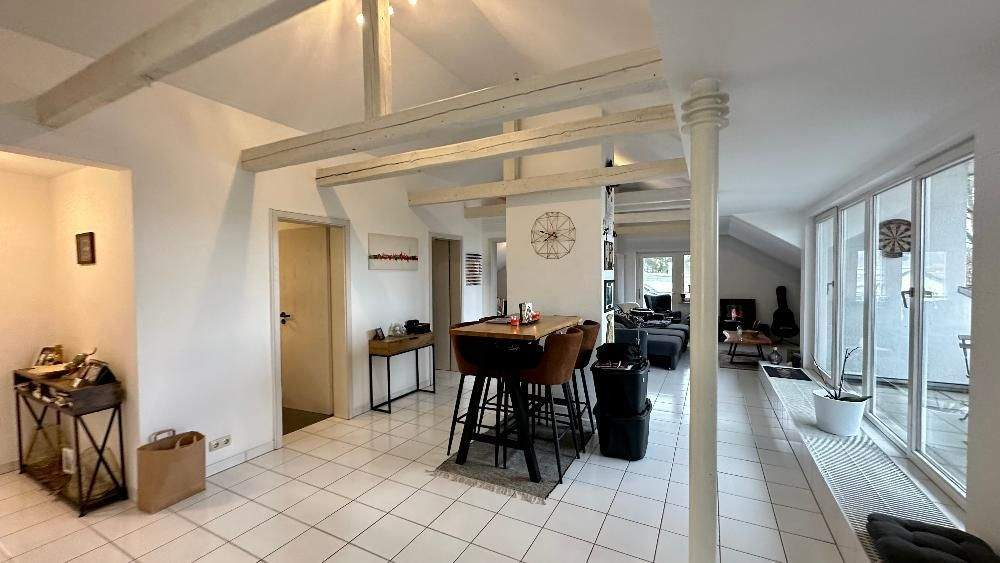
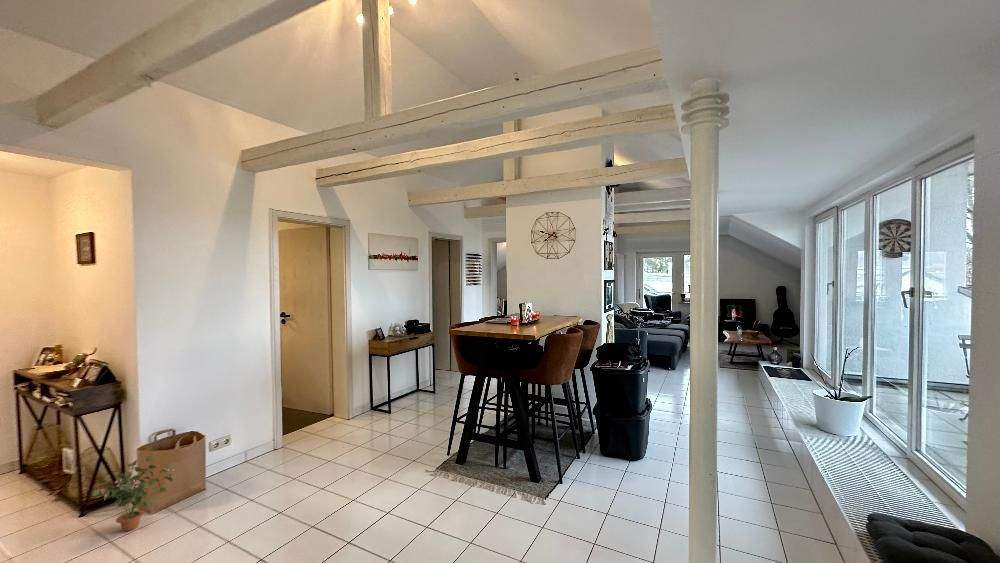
+ potted plant (130, 494)
